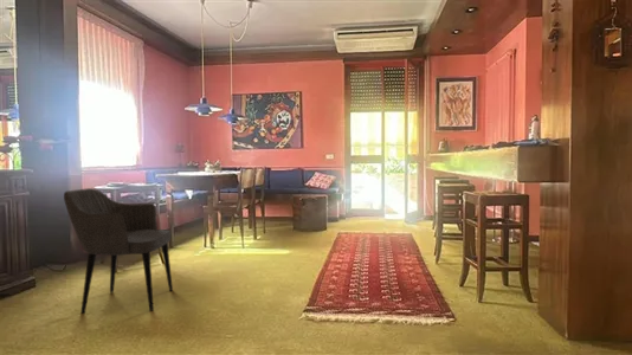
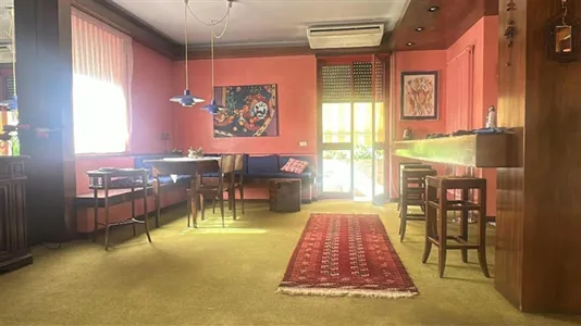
- armchair (122, 245)
